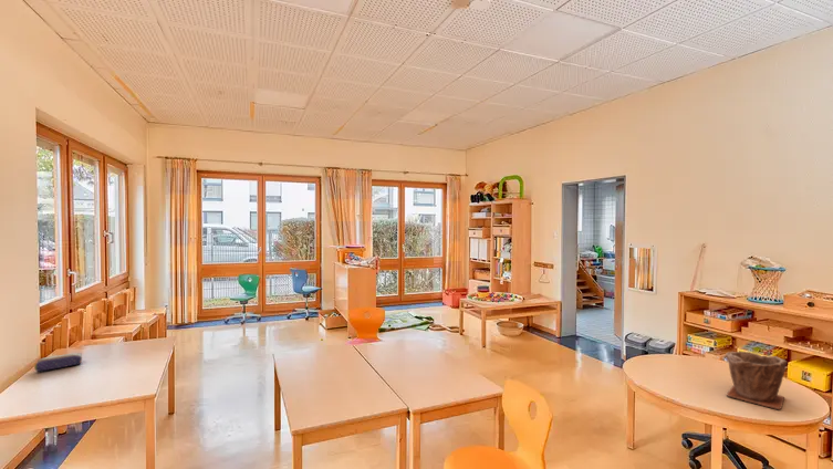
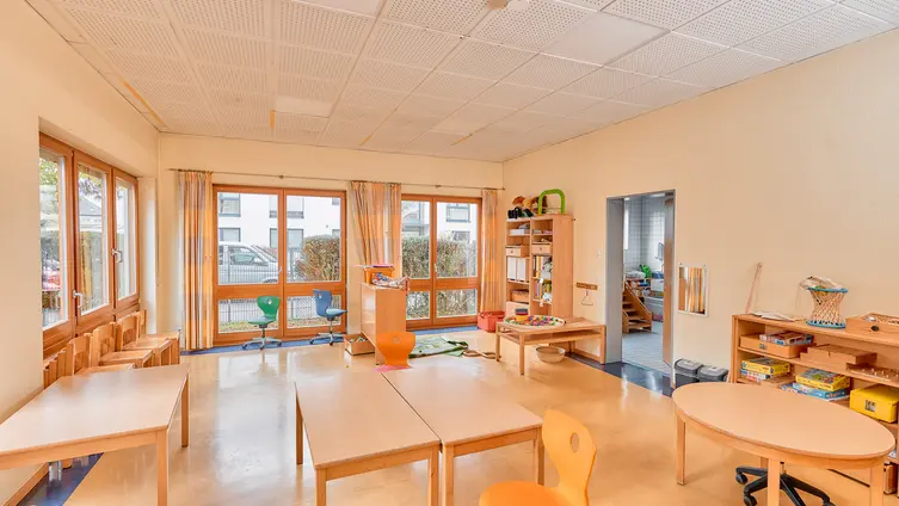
- pencil case (59, 361)
- plant pot (754, 376)
